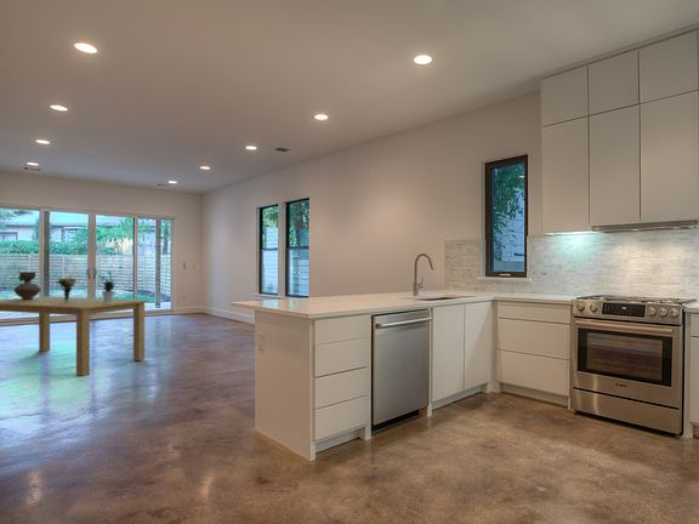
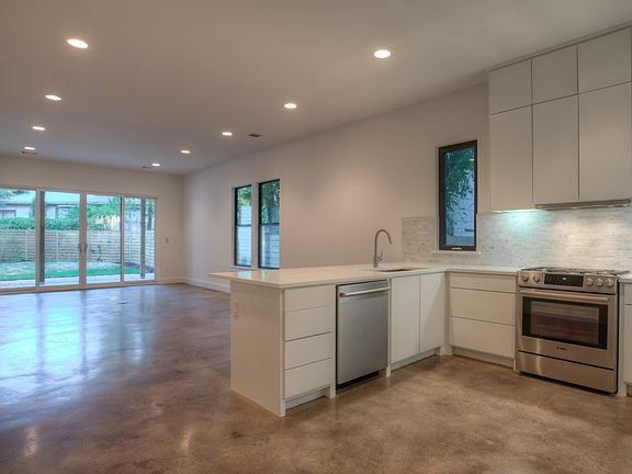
- dining table (49, 330)
- bouquet (66, 289)
- potted plant (108, 289)
- vessel (27, 285)
